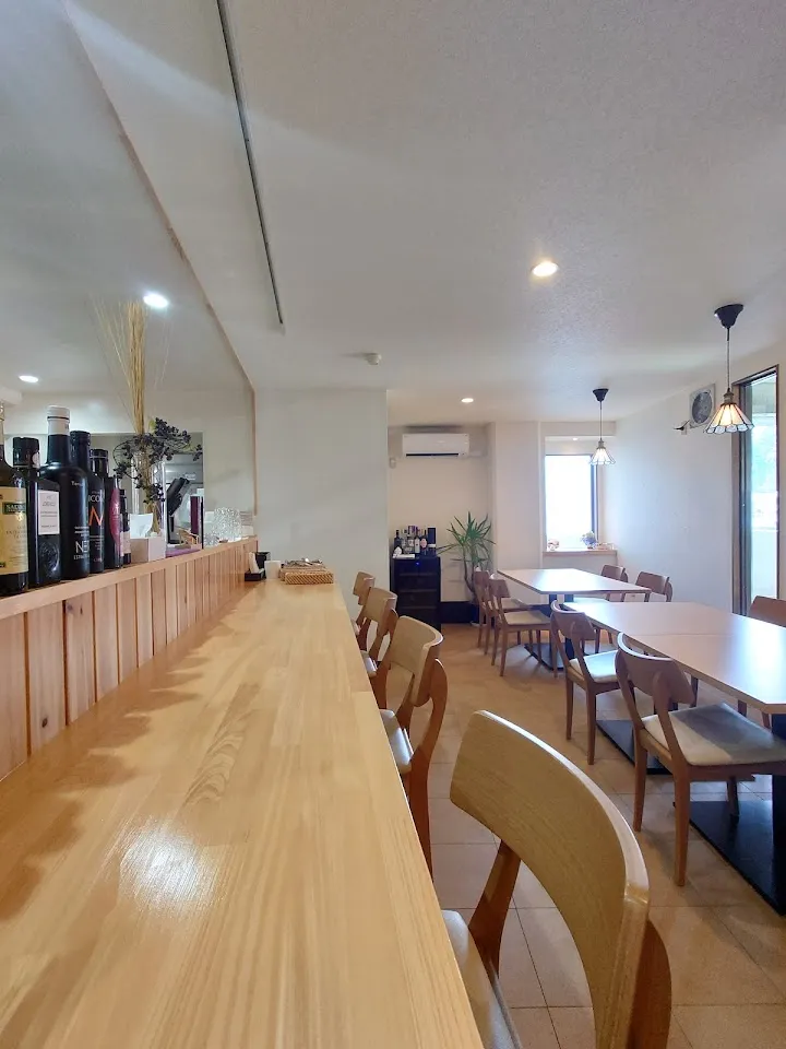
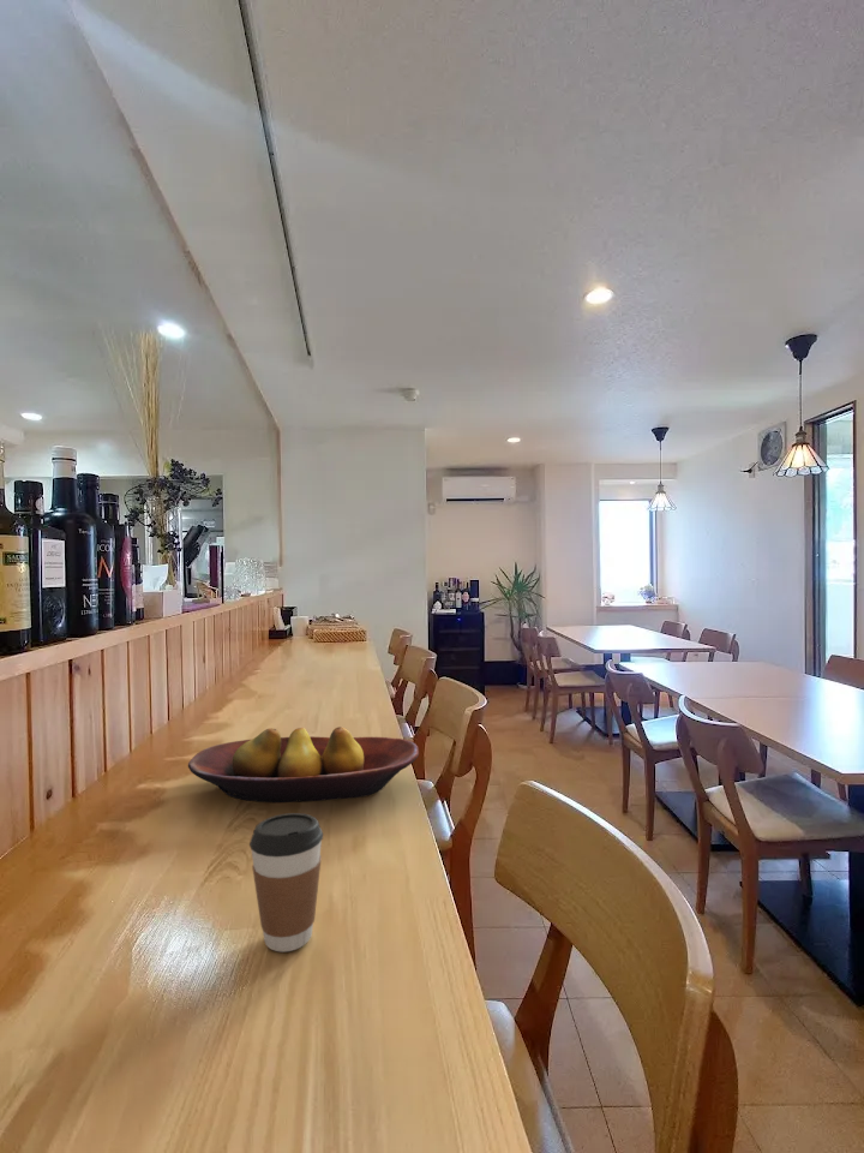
+ coffee cup (287, 880)
+ fruit bowl (307, 757)
